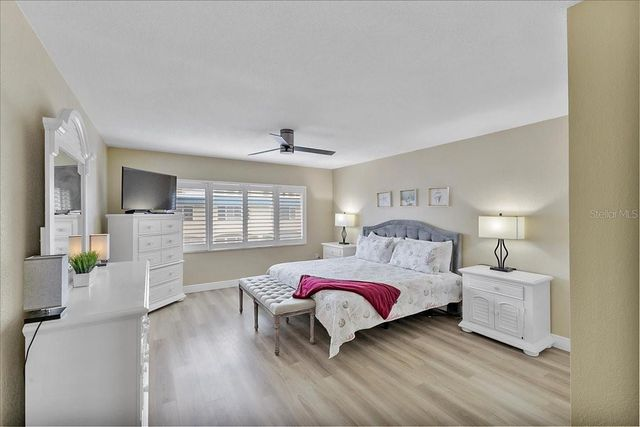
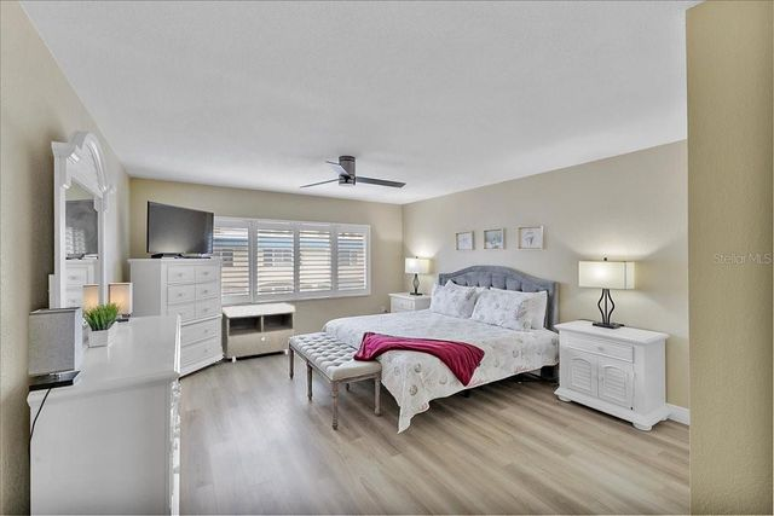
+ storage bench (258, 330)
